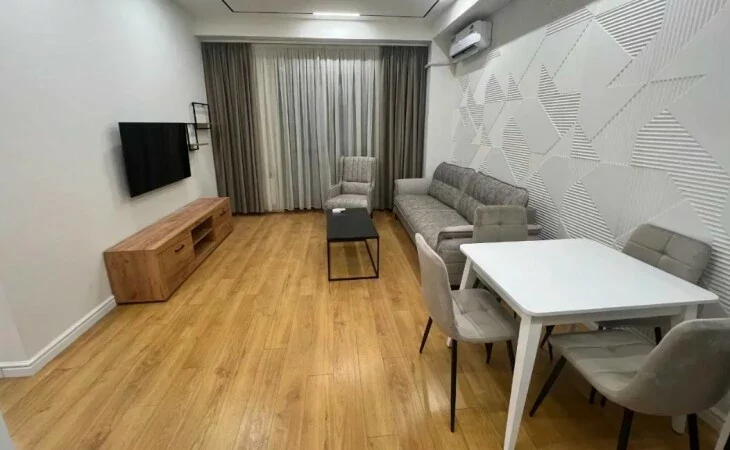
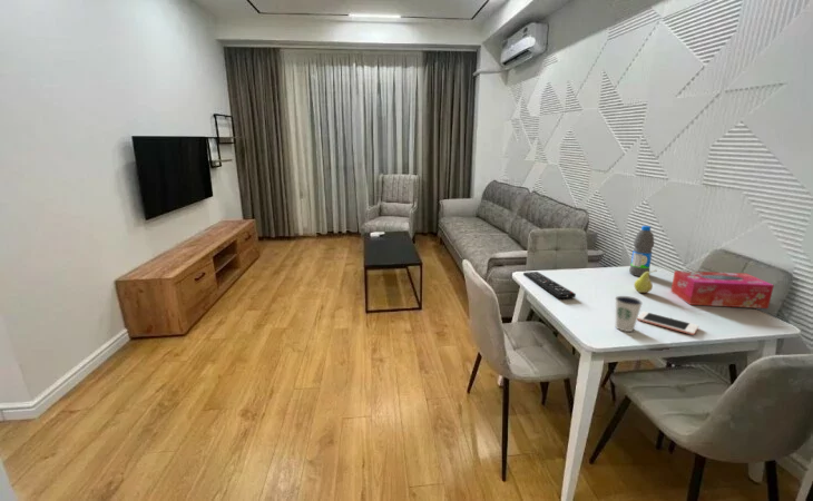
+ remote control (547, 283)
+ dixie cup (626, 314)
+ water bottle (643, 250)
+ tissue box (718, 288)
+ fruit (645, 279)
+ cell phone (666, 322)
